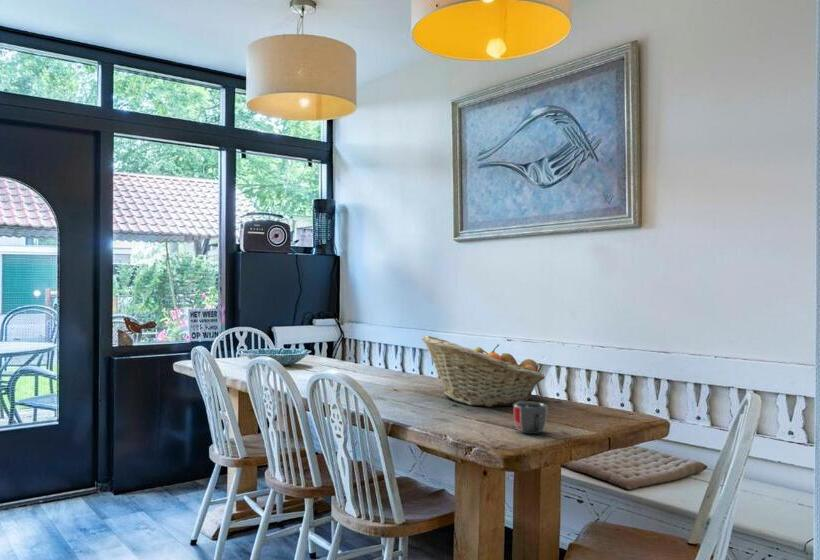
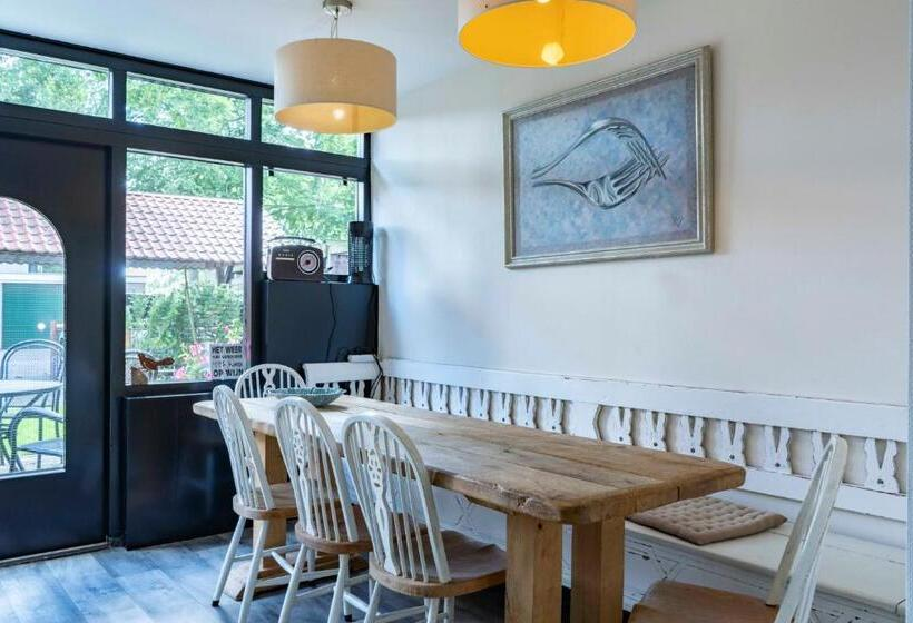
- mug (532, 419)
- fruit basket (480, 367)
